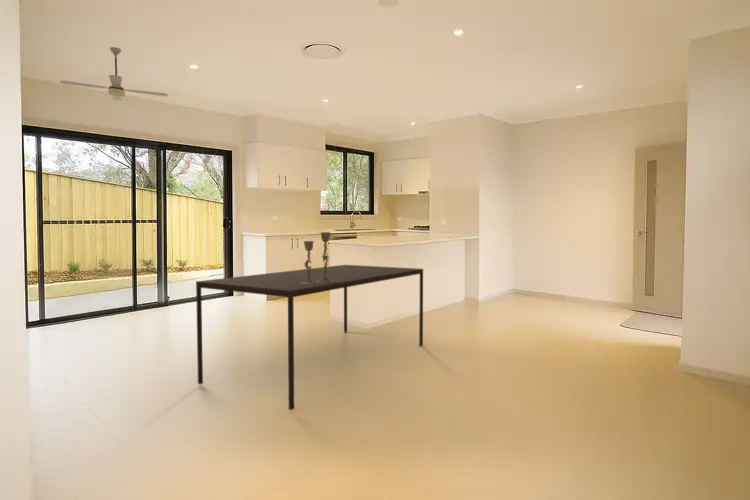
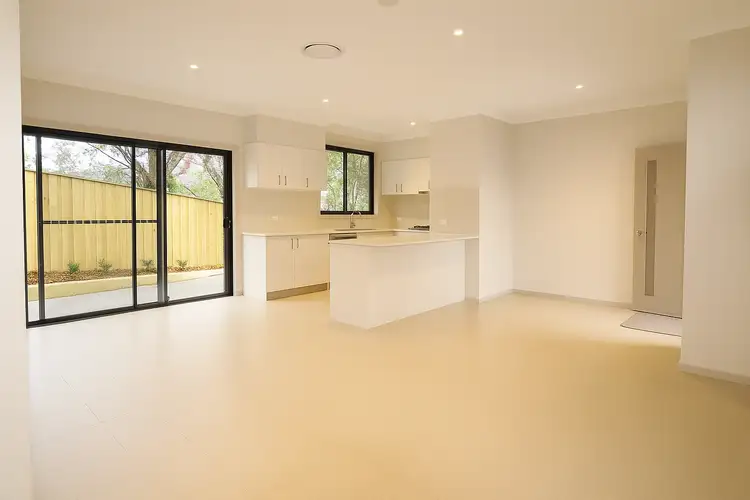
- dining table (344, 318)
- ceiling fan (116, 72)
- candlestick (322, 256)
